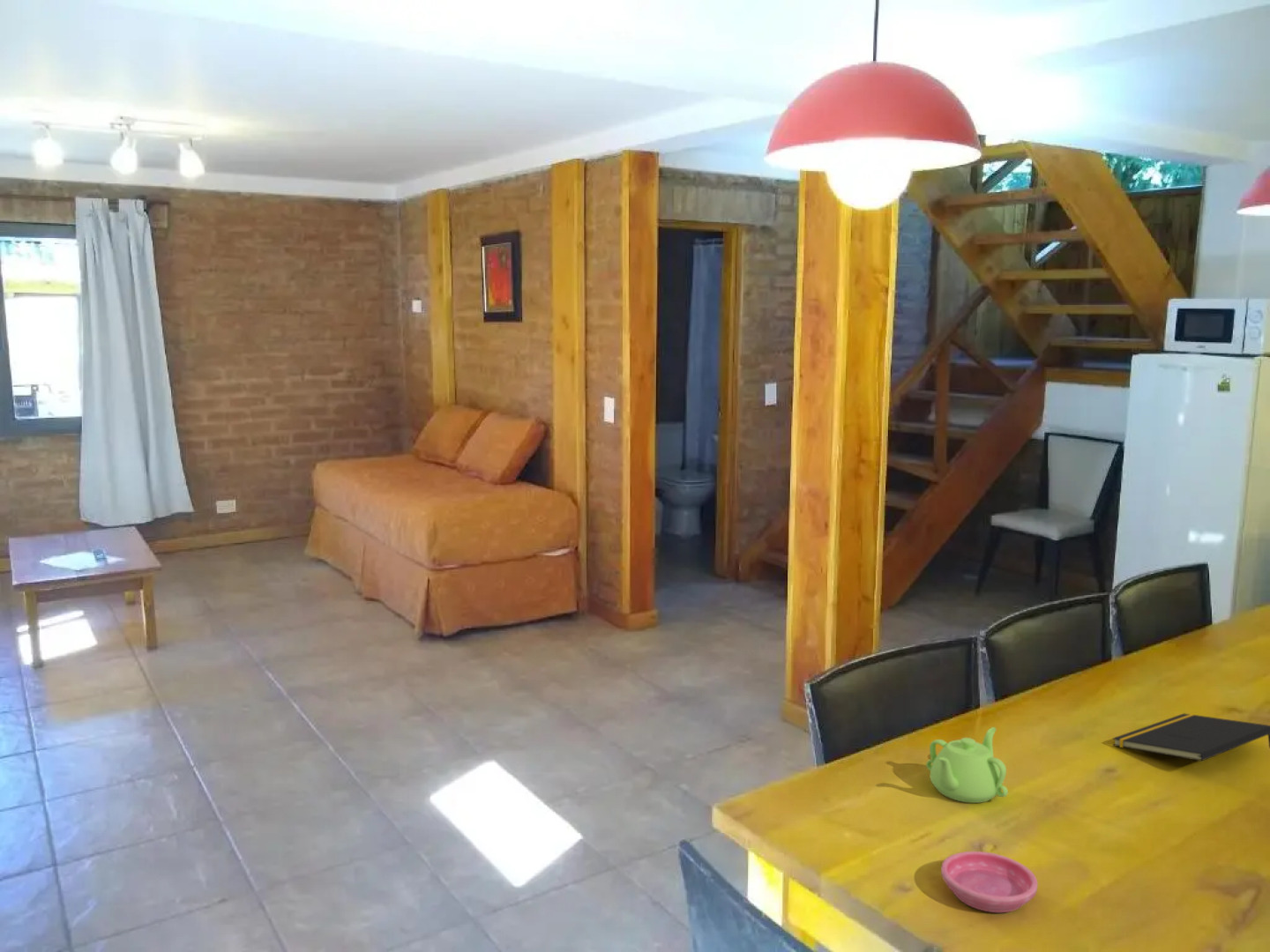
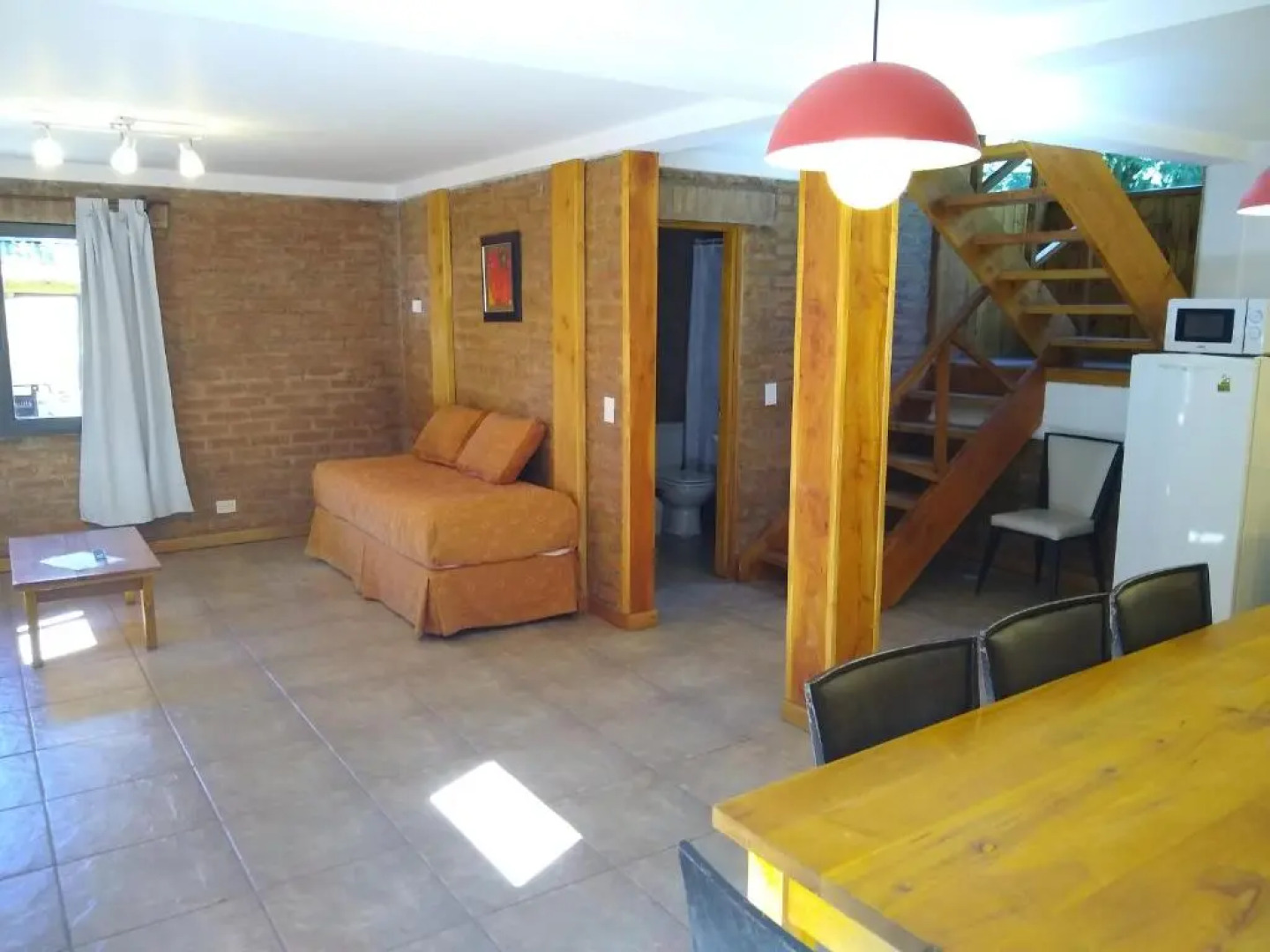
- notepad (1192, 735)
- saucer (988, 883)
- teapot (966, 765)
